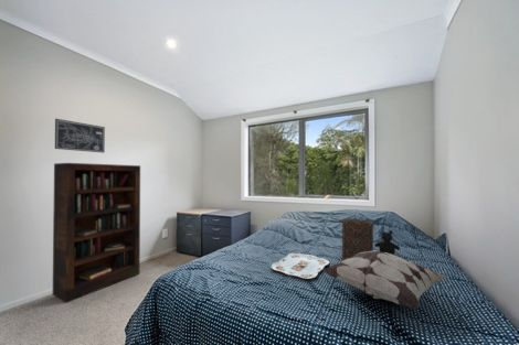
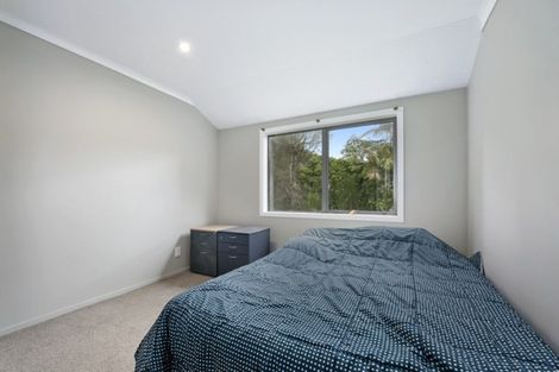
- serving tray (300, 265)
- wall art (81, 137)
- book (357, 240)
- bookcase (100, 224)
- decorative pillow (381, 272)
- teddy bear (386, 241)
